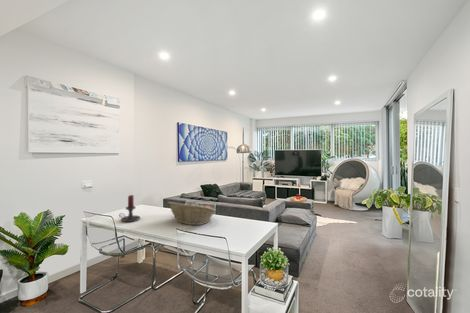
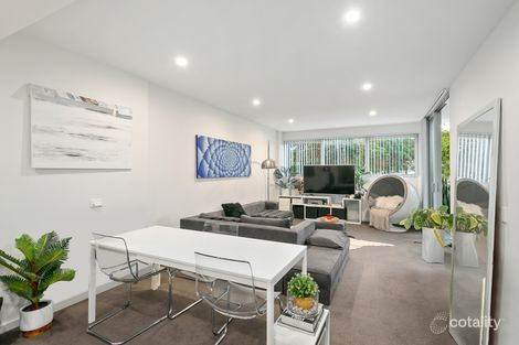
- candle holder (128, 207)
- fruit basket (191, 210)
